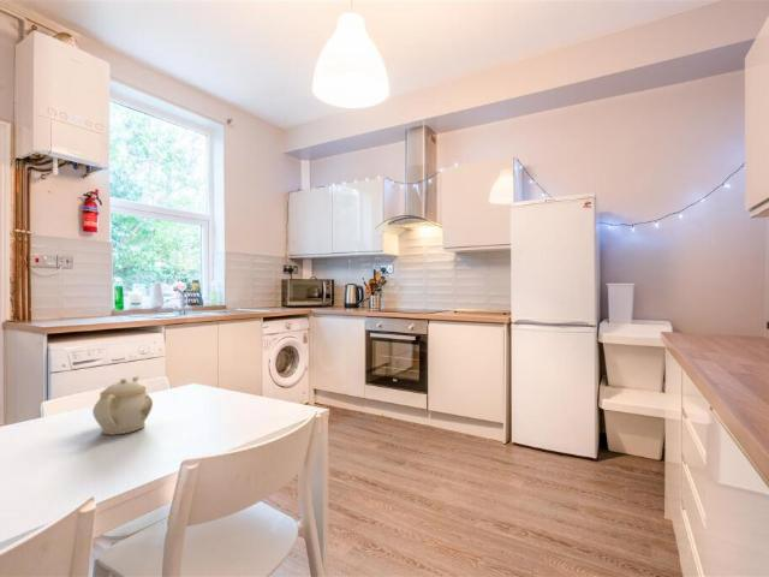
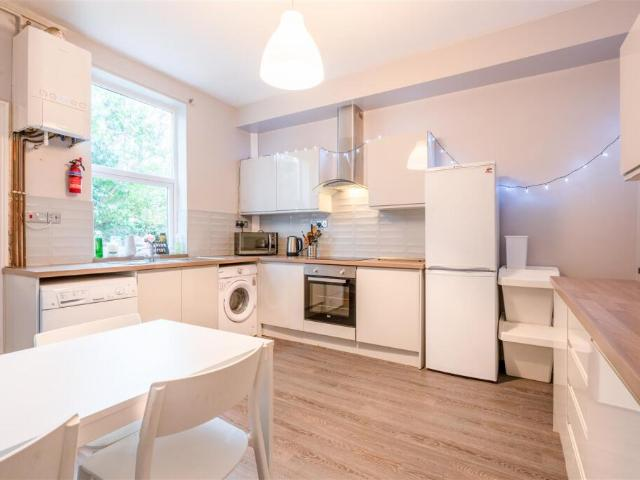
- teapot (123, 404)
